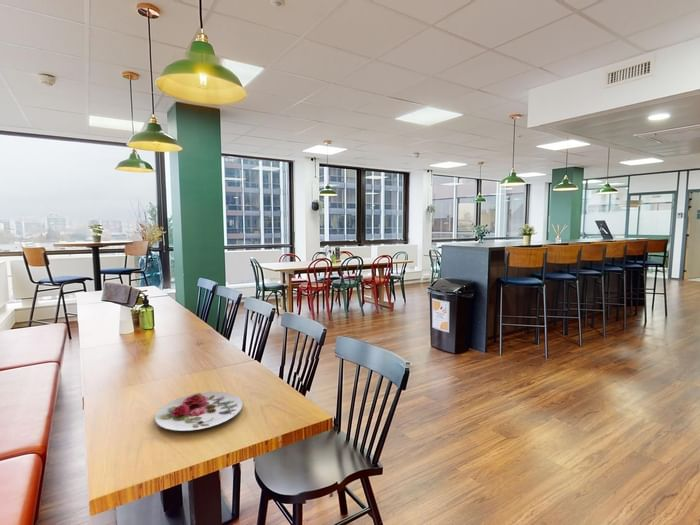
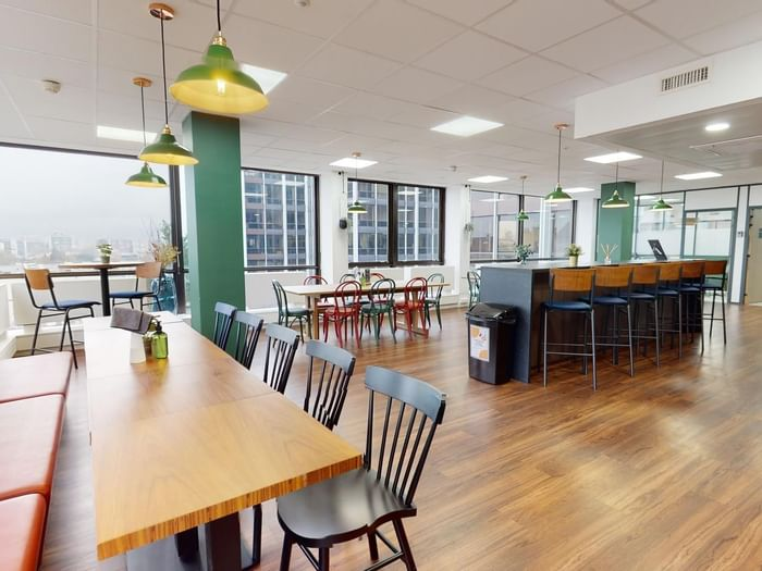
- plate (200, 408)
